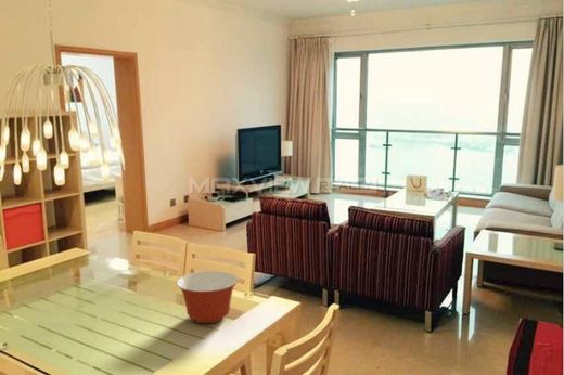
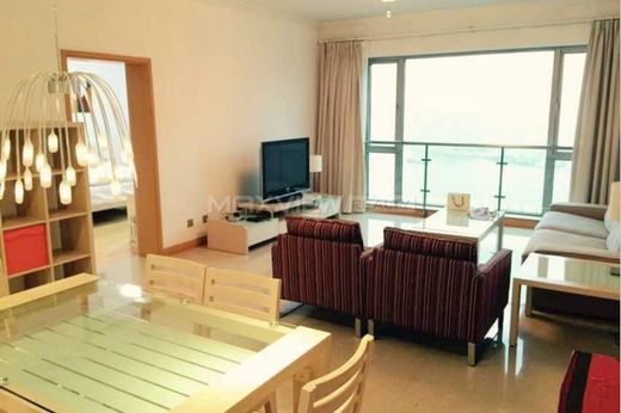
- mixing bowl (207, 298)
